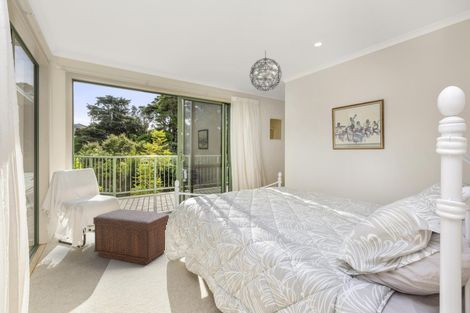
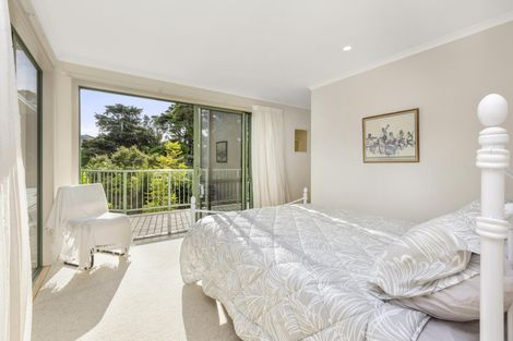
- pendant light (265, 70)
- bench (132, 233)
